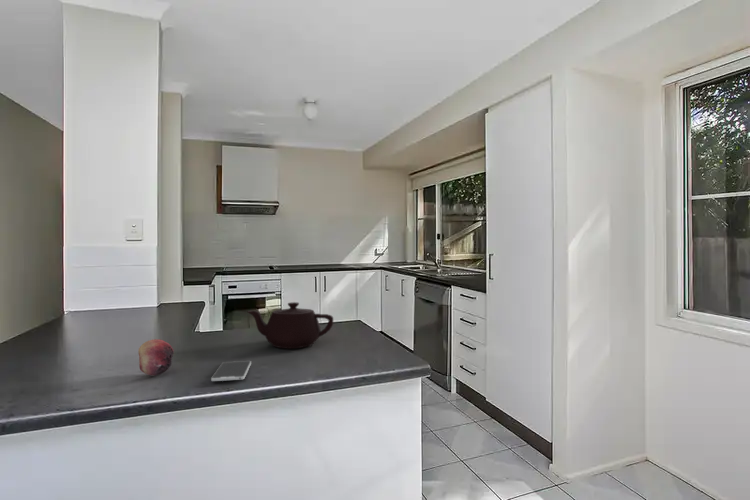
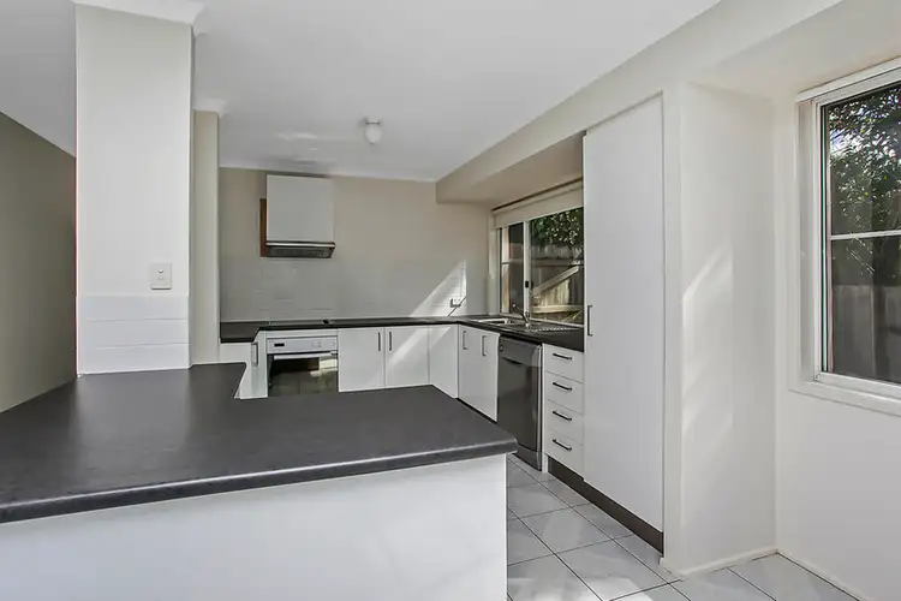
- smartphone (232, 370)
- fruit (155, 357)
- teapot (290, 323)
